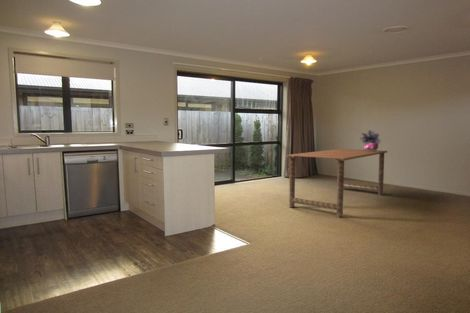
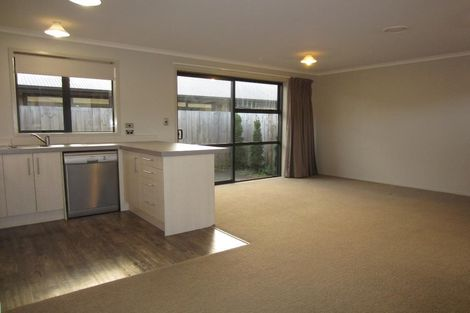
- dining table (340, 176)
- potted plant (371, 140)
